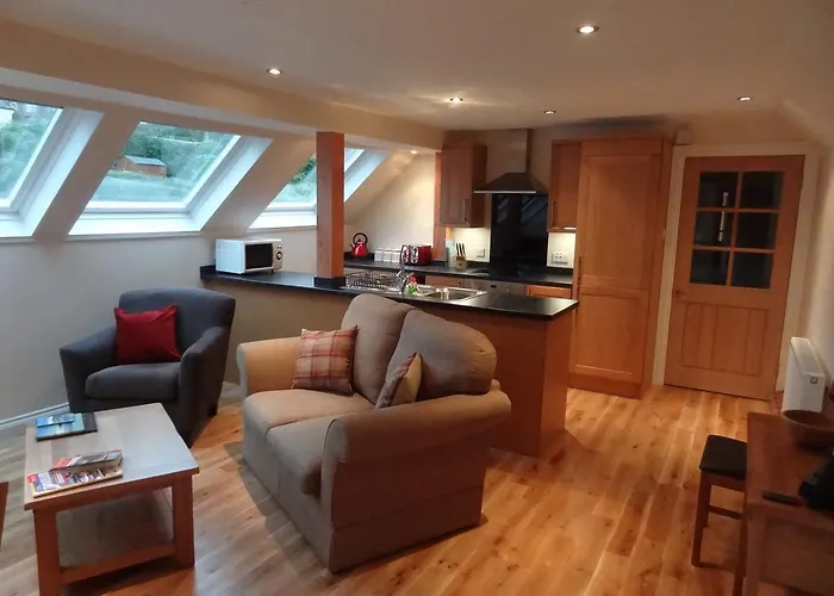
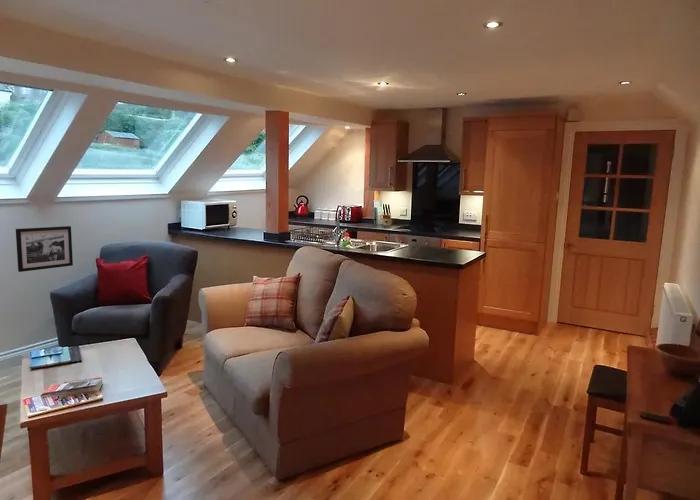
+ picture frame (45, 248)
